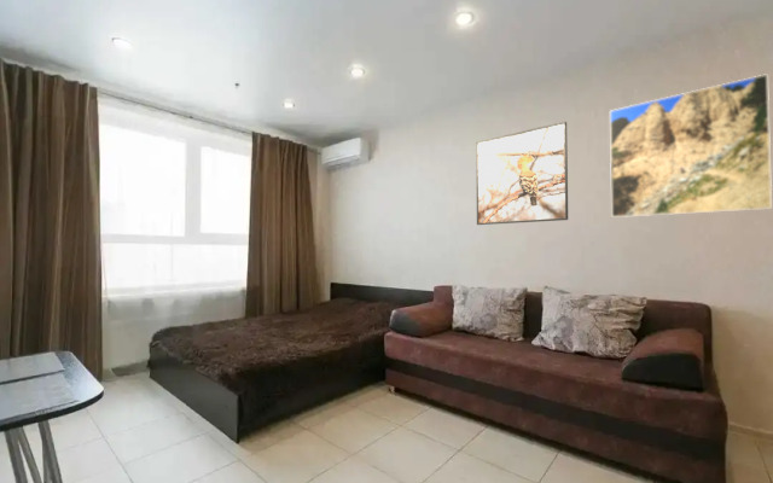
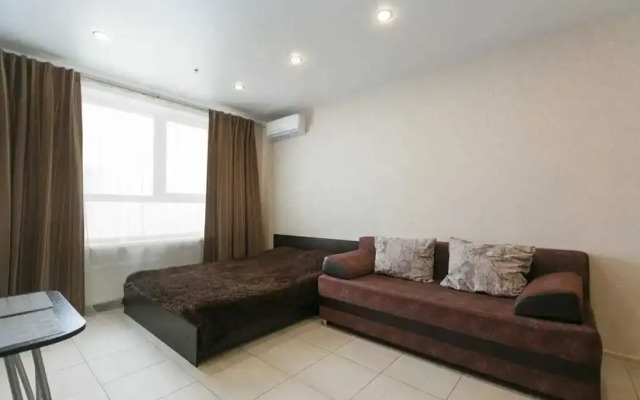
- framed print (680, 153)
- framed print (517, 178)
